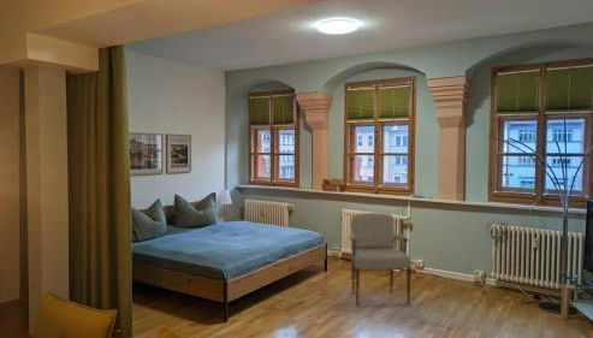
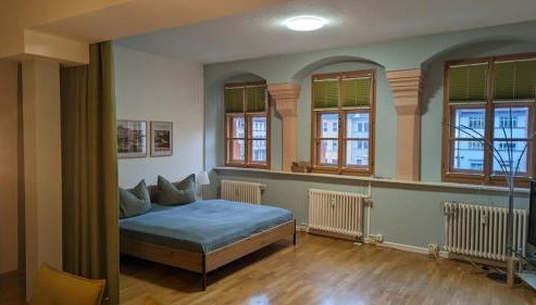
- armchair (376, 256)
